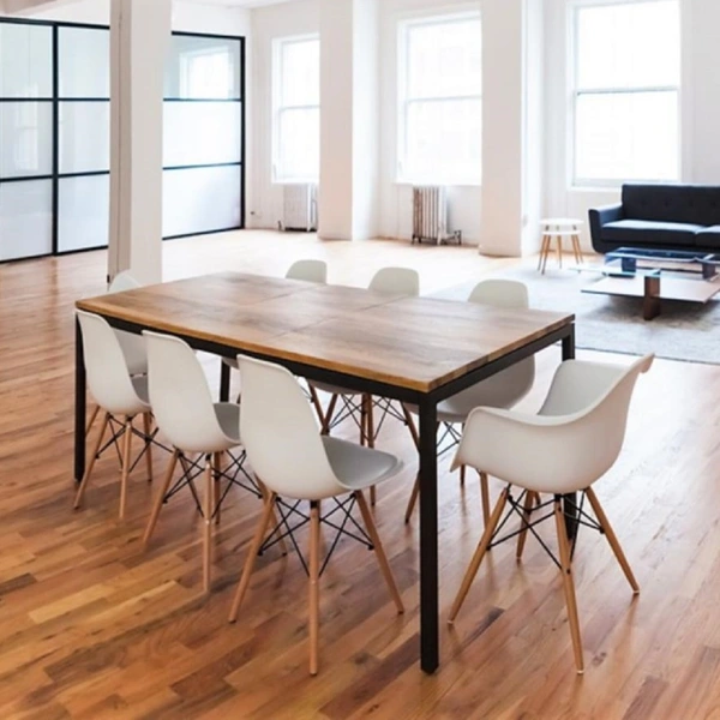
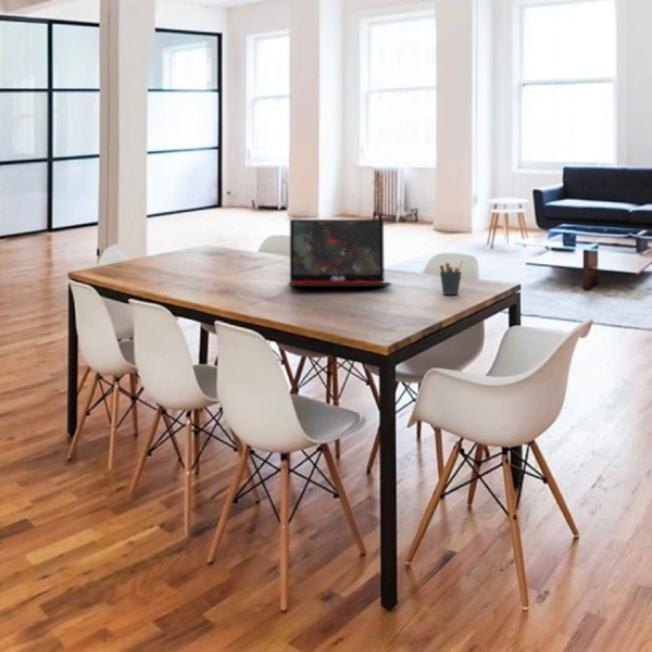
+ laptop (338, 251)
+ pen holder (450, 276)
